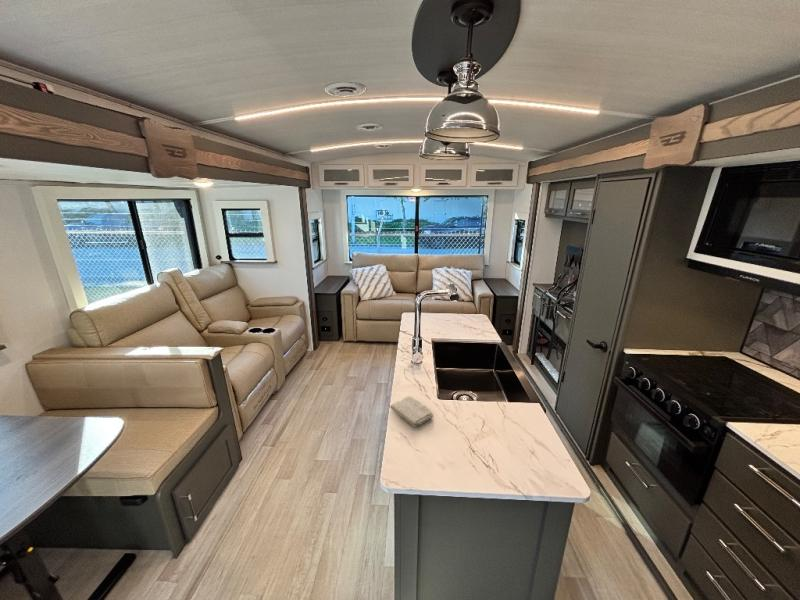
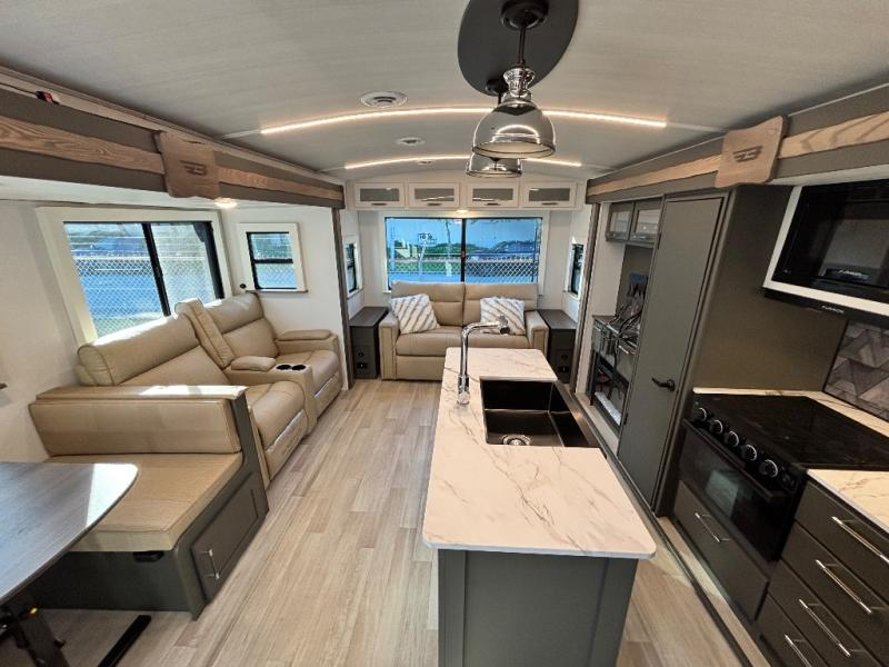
- washcloth (411, 410)
